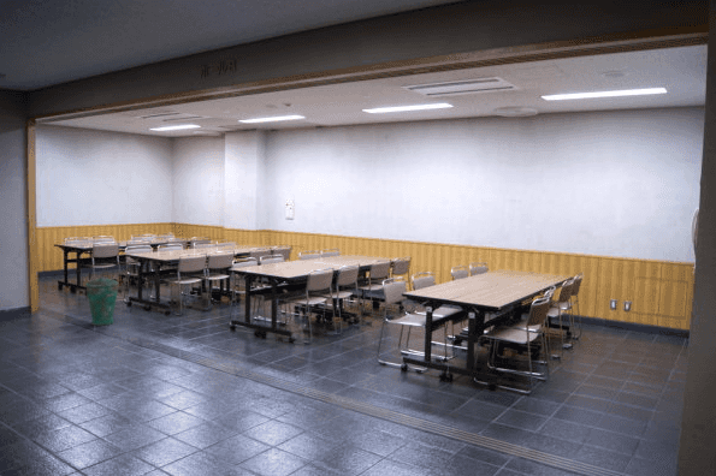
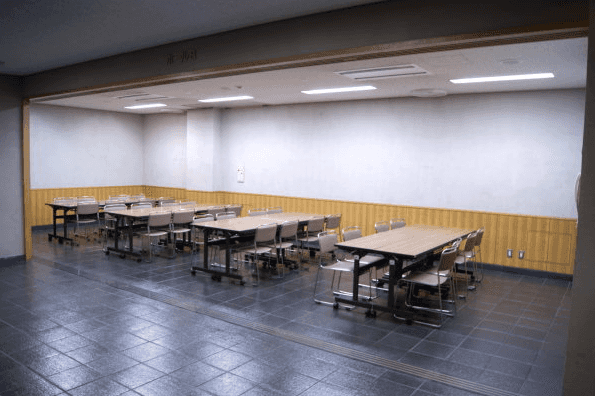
- trash can (102, 299)
